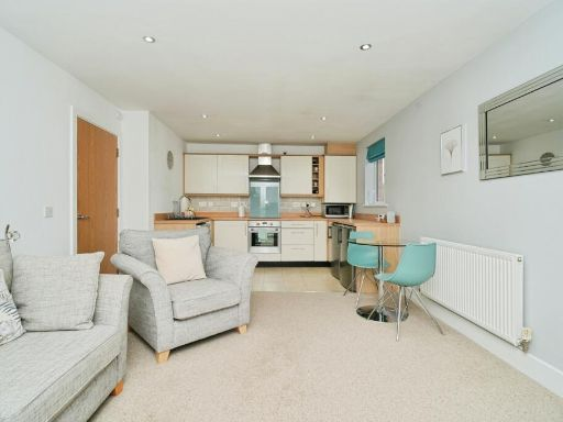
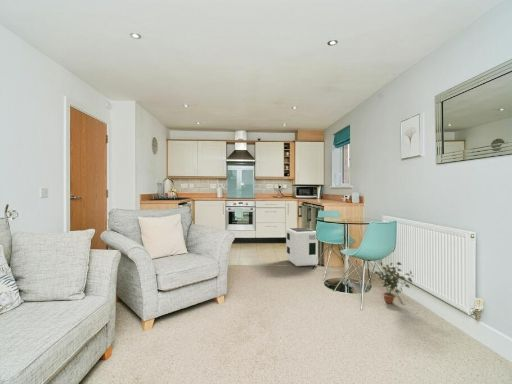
+ air purifier (301, 246)
+ potted plant (389, 282)
